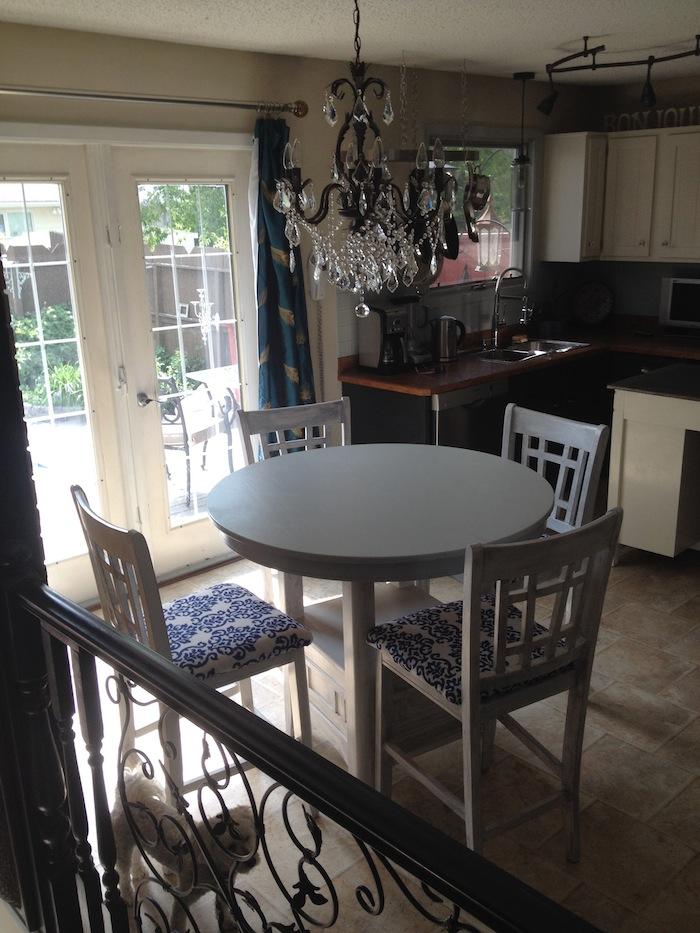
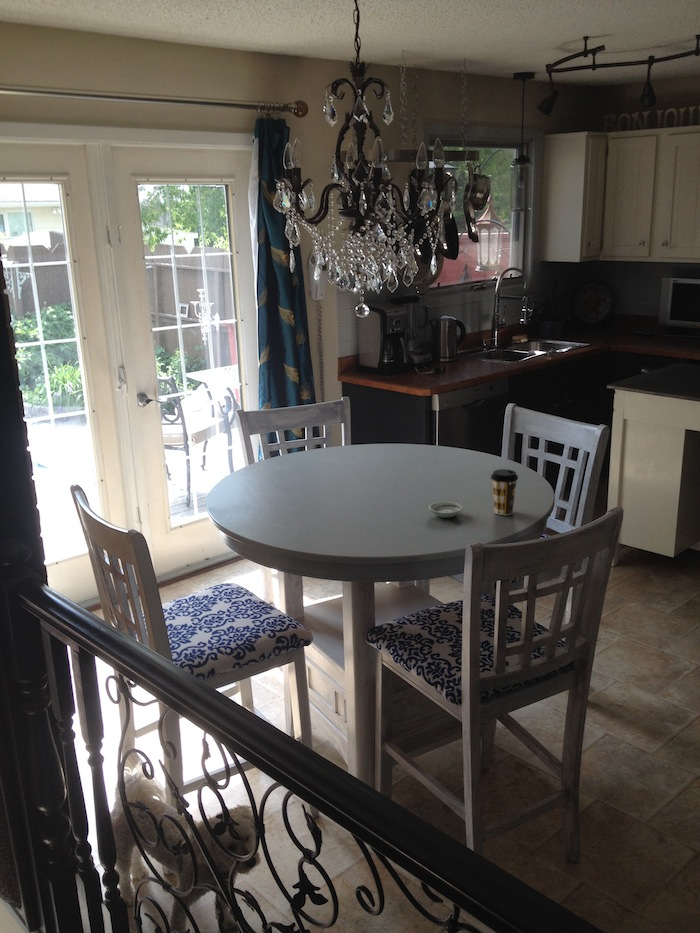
+ coffee cup (504, 492)
+ saucer (445, 510)
